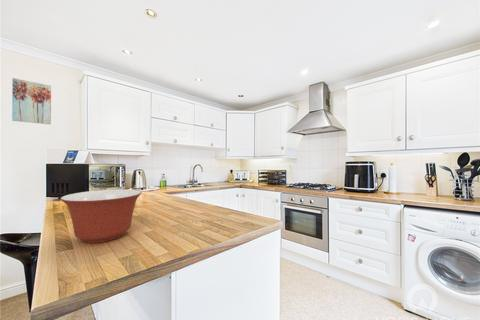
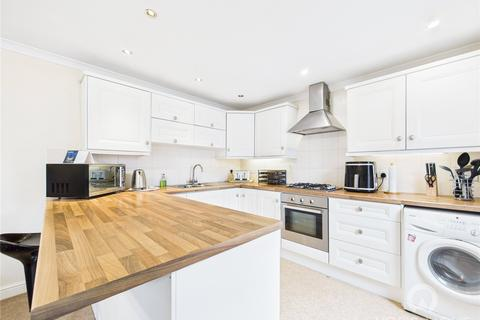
- mixing bowl (104, 215)
- wall art (32, 102)
